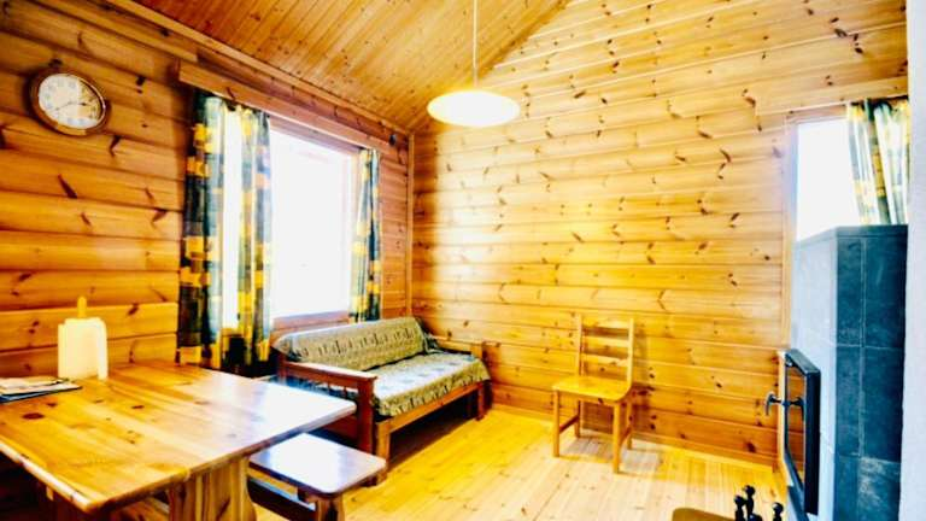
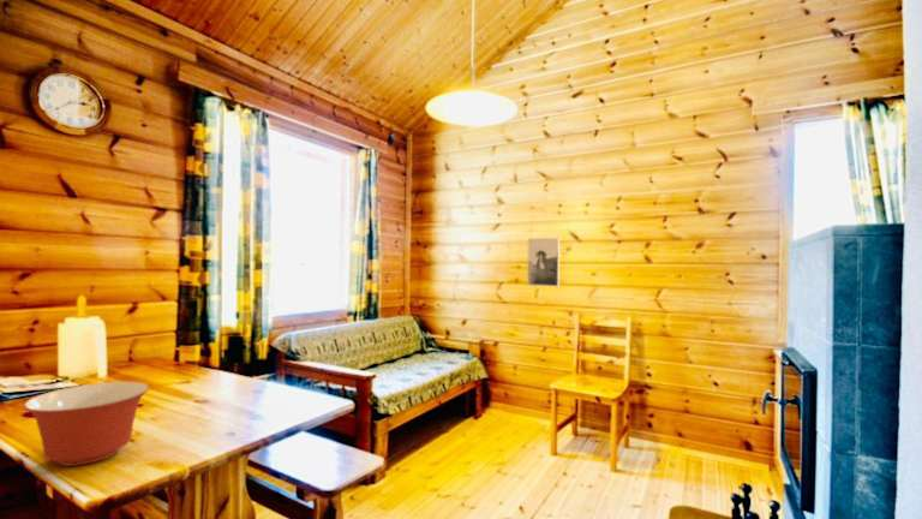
+ mixing bowl (89, 424)
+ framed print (543, 262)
